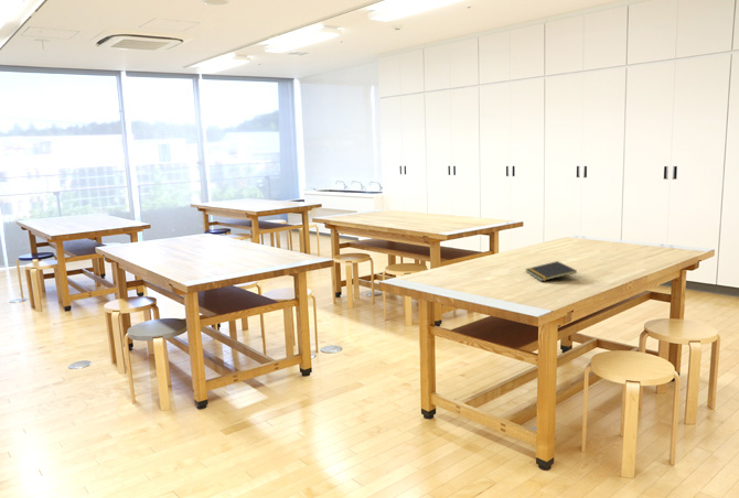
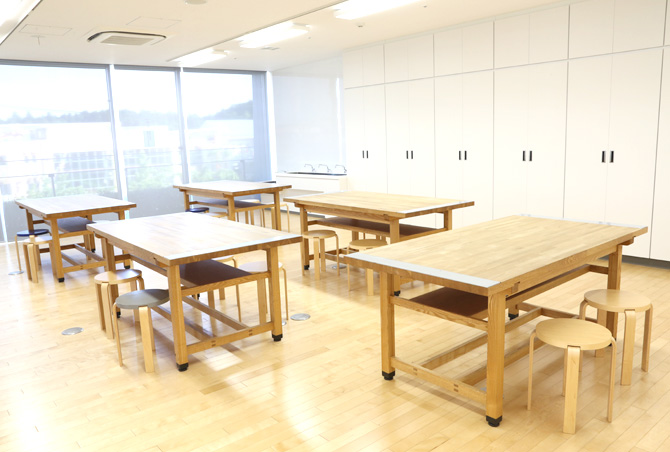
- notepad (549, 270)
